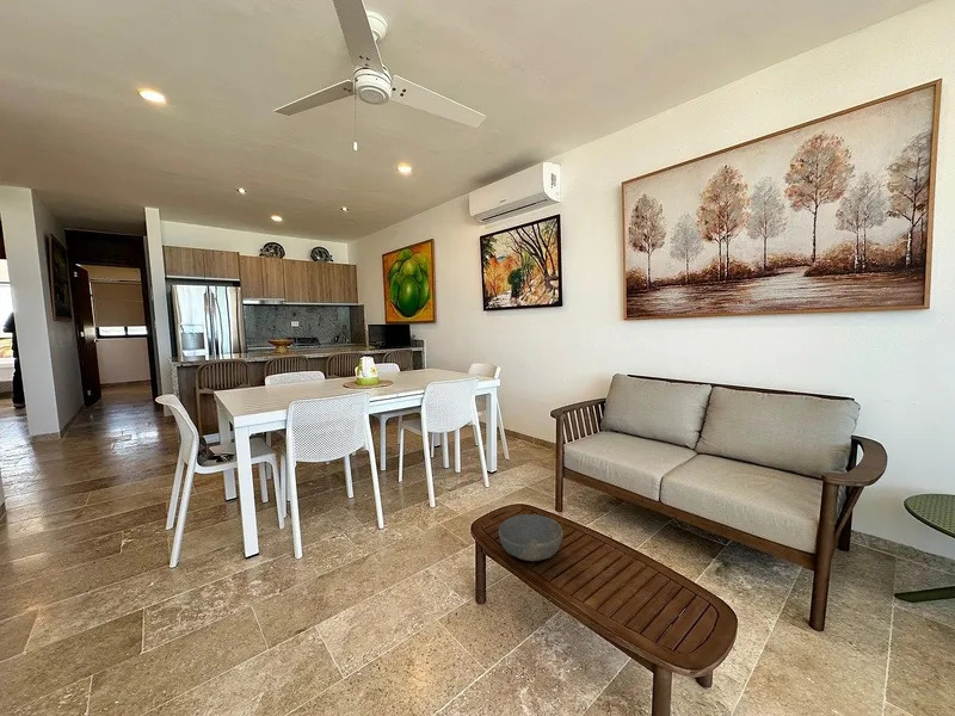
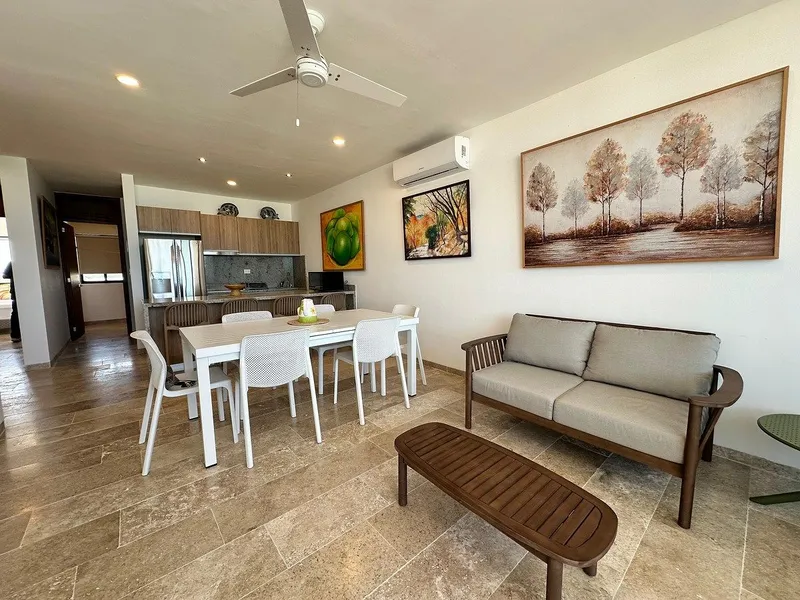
- bowl (530, 539)
